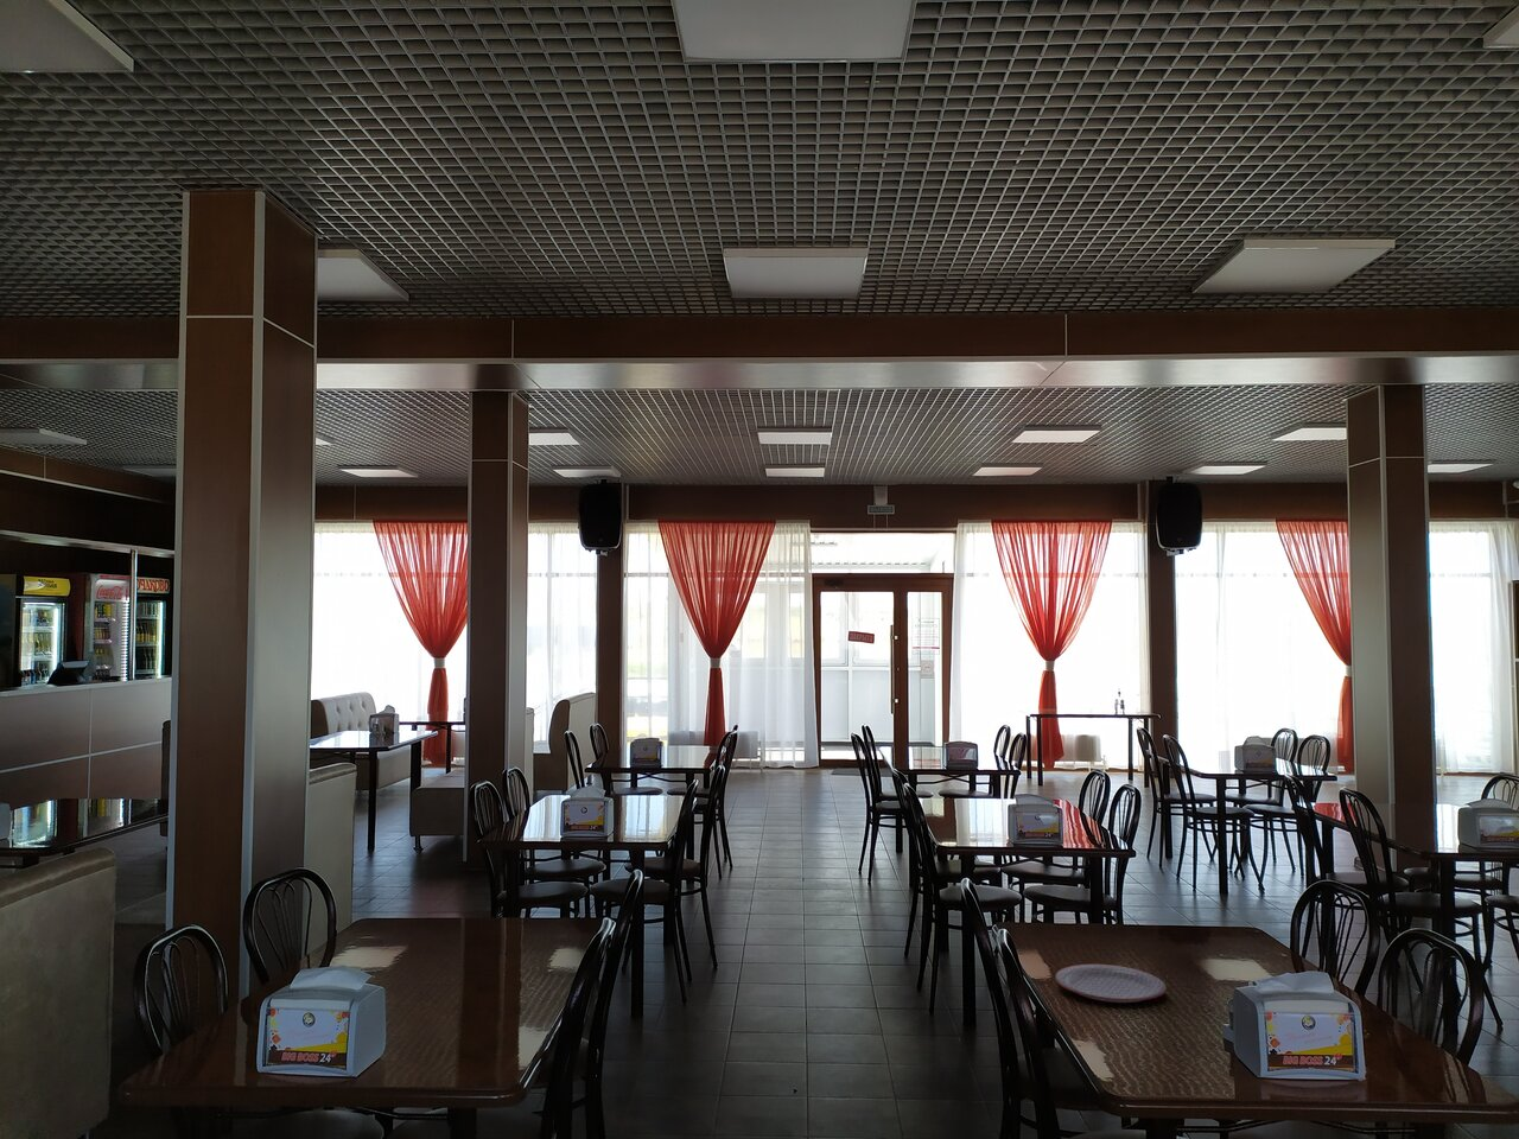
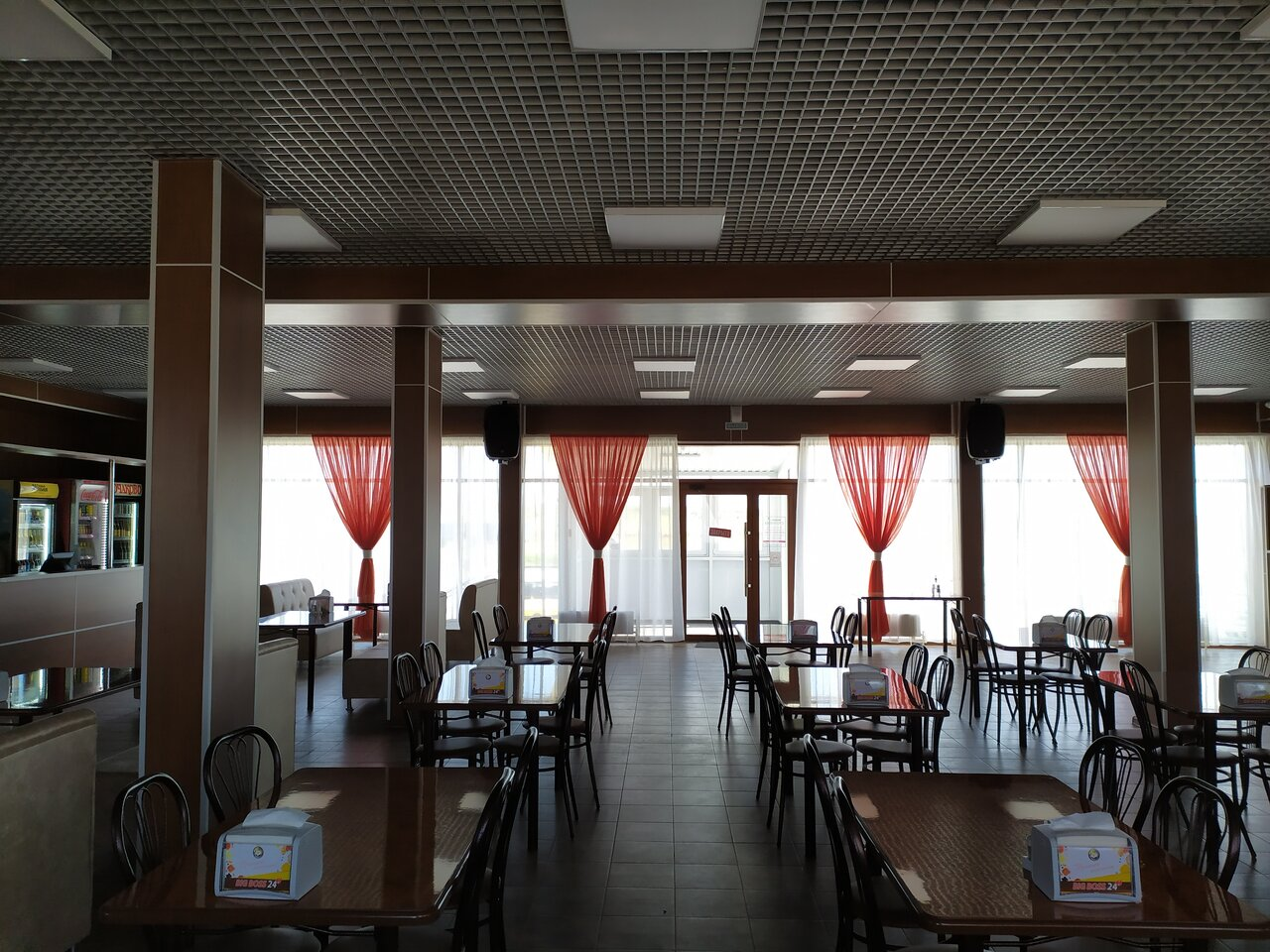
- plate (1110, 985)
